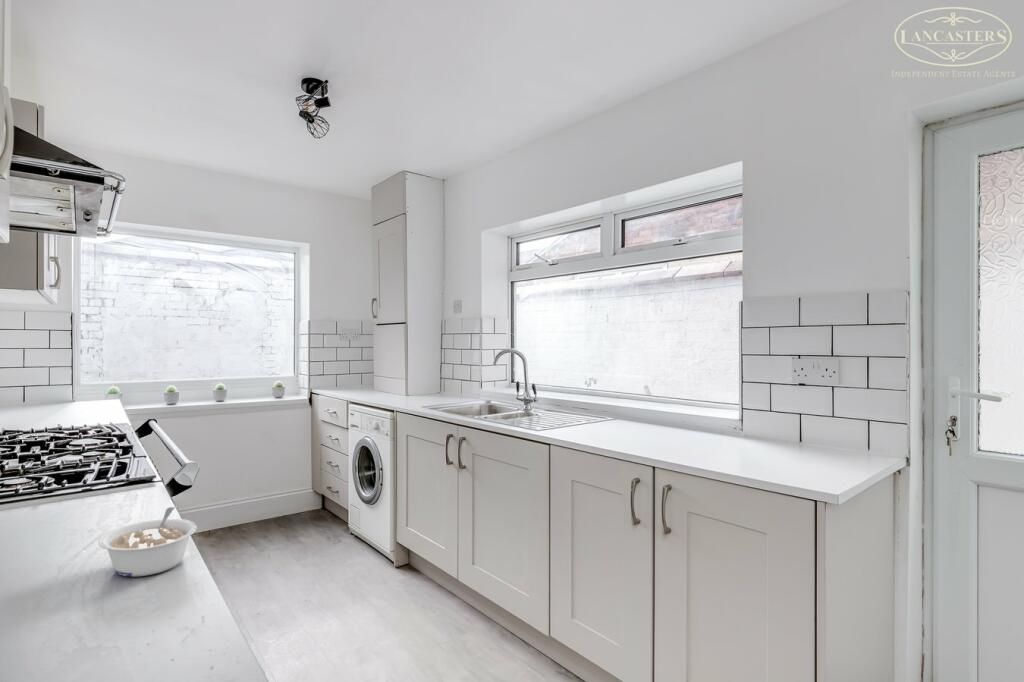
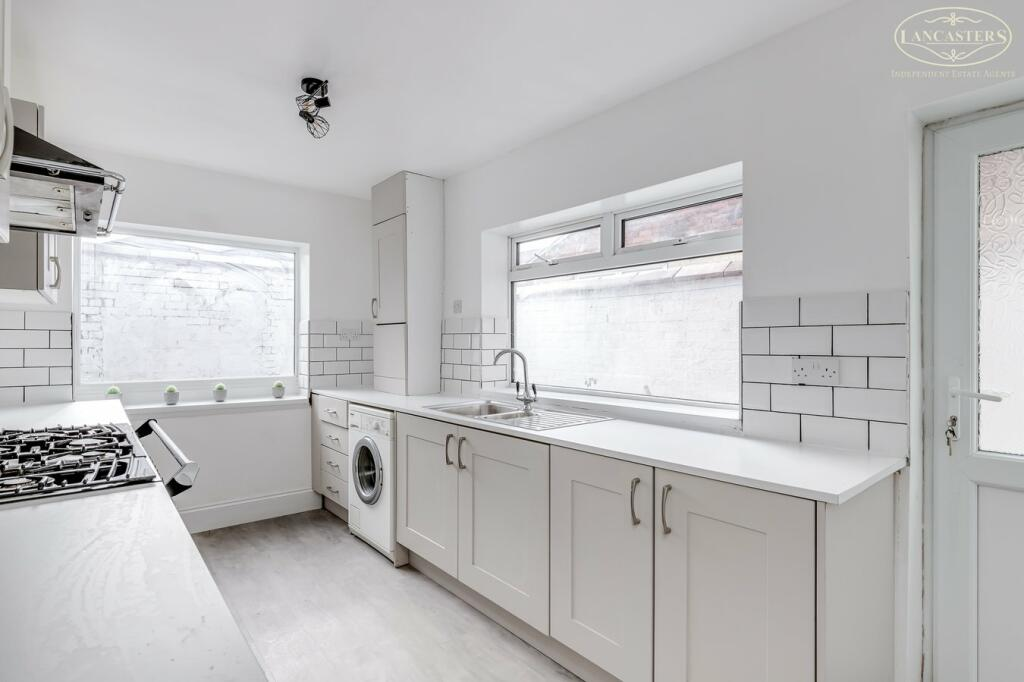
- legume (148, 544)
